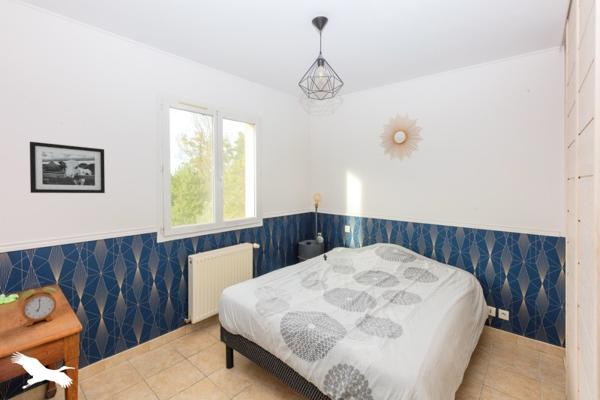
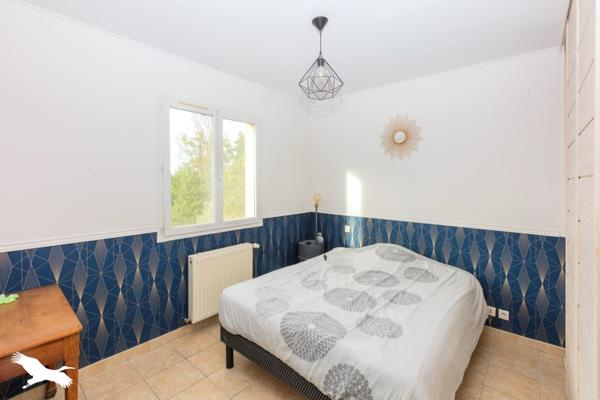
- picture frame (70, 169)
- alarm clock (39, 302)
